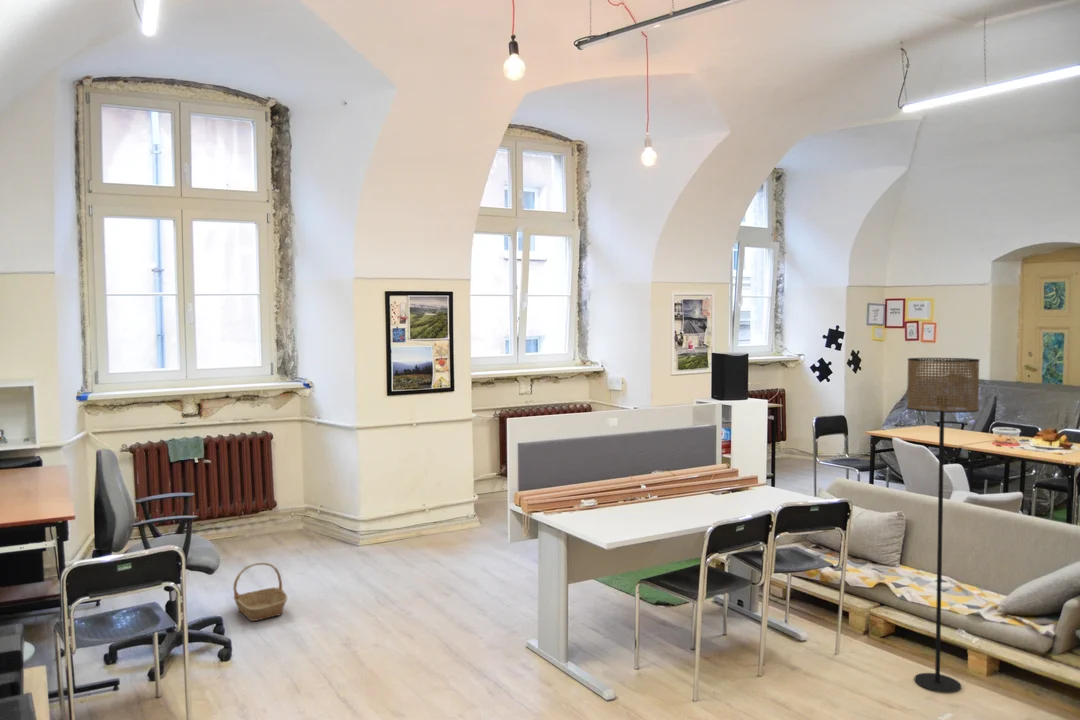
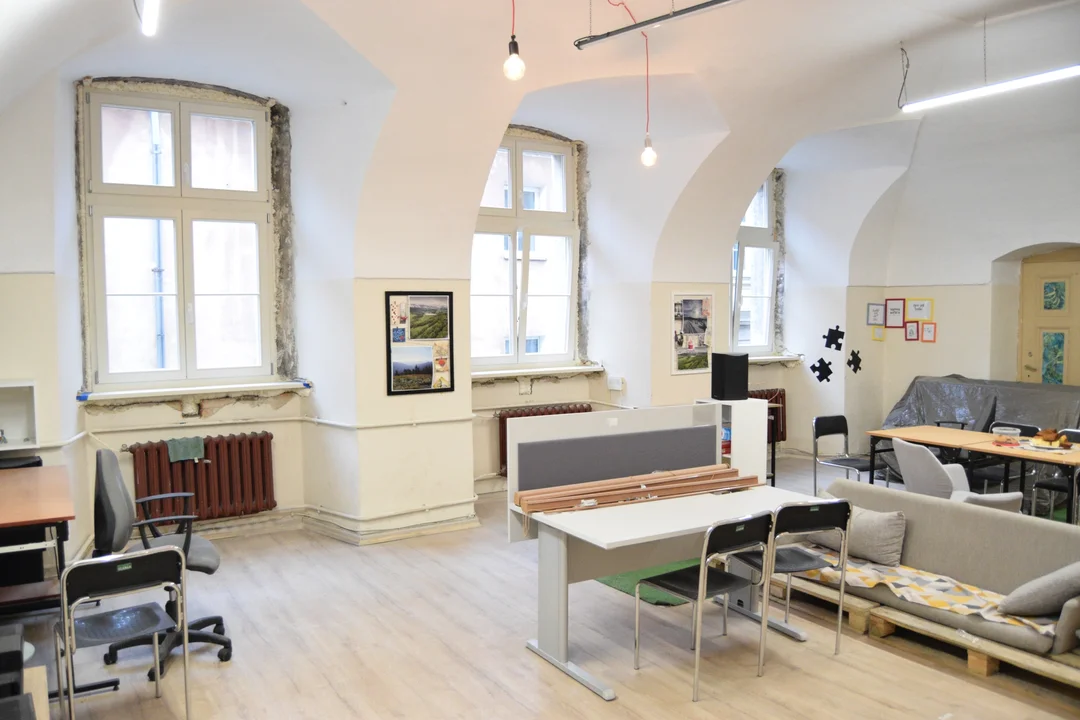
- basket (260, 590)
- floor lamp (940, 522)
